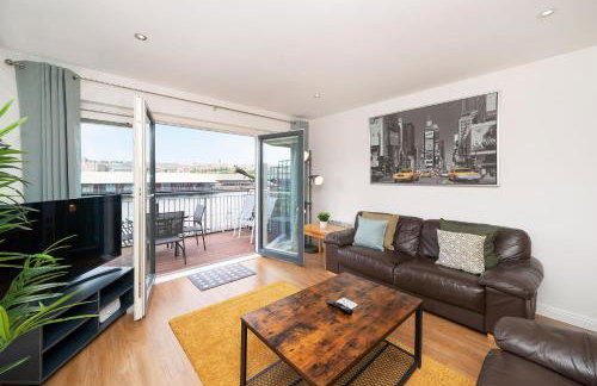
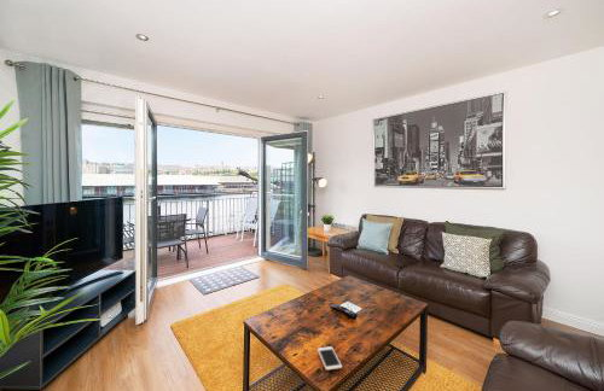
+ cell phone (329, 357)
